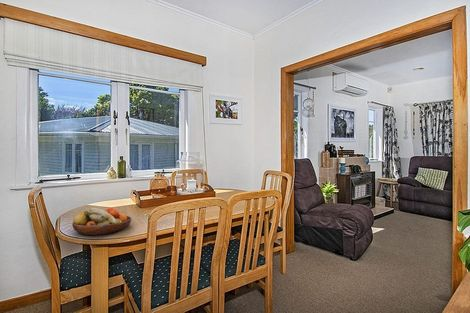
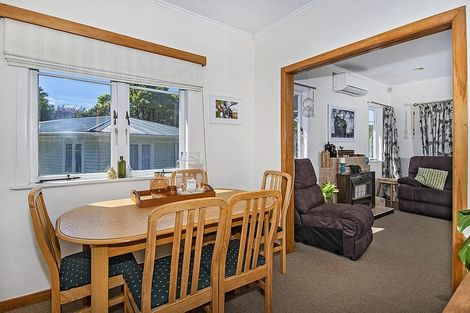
- fruit bowl (103, 218)
